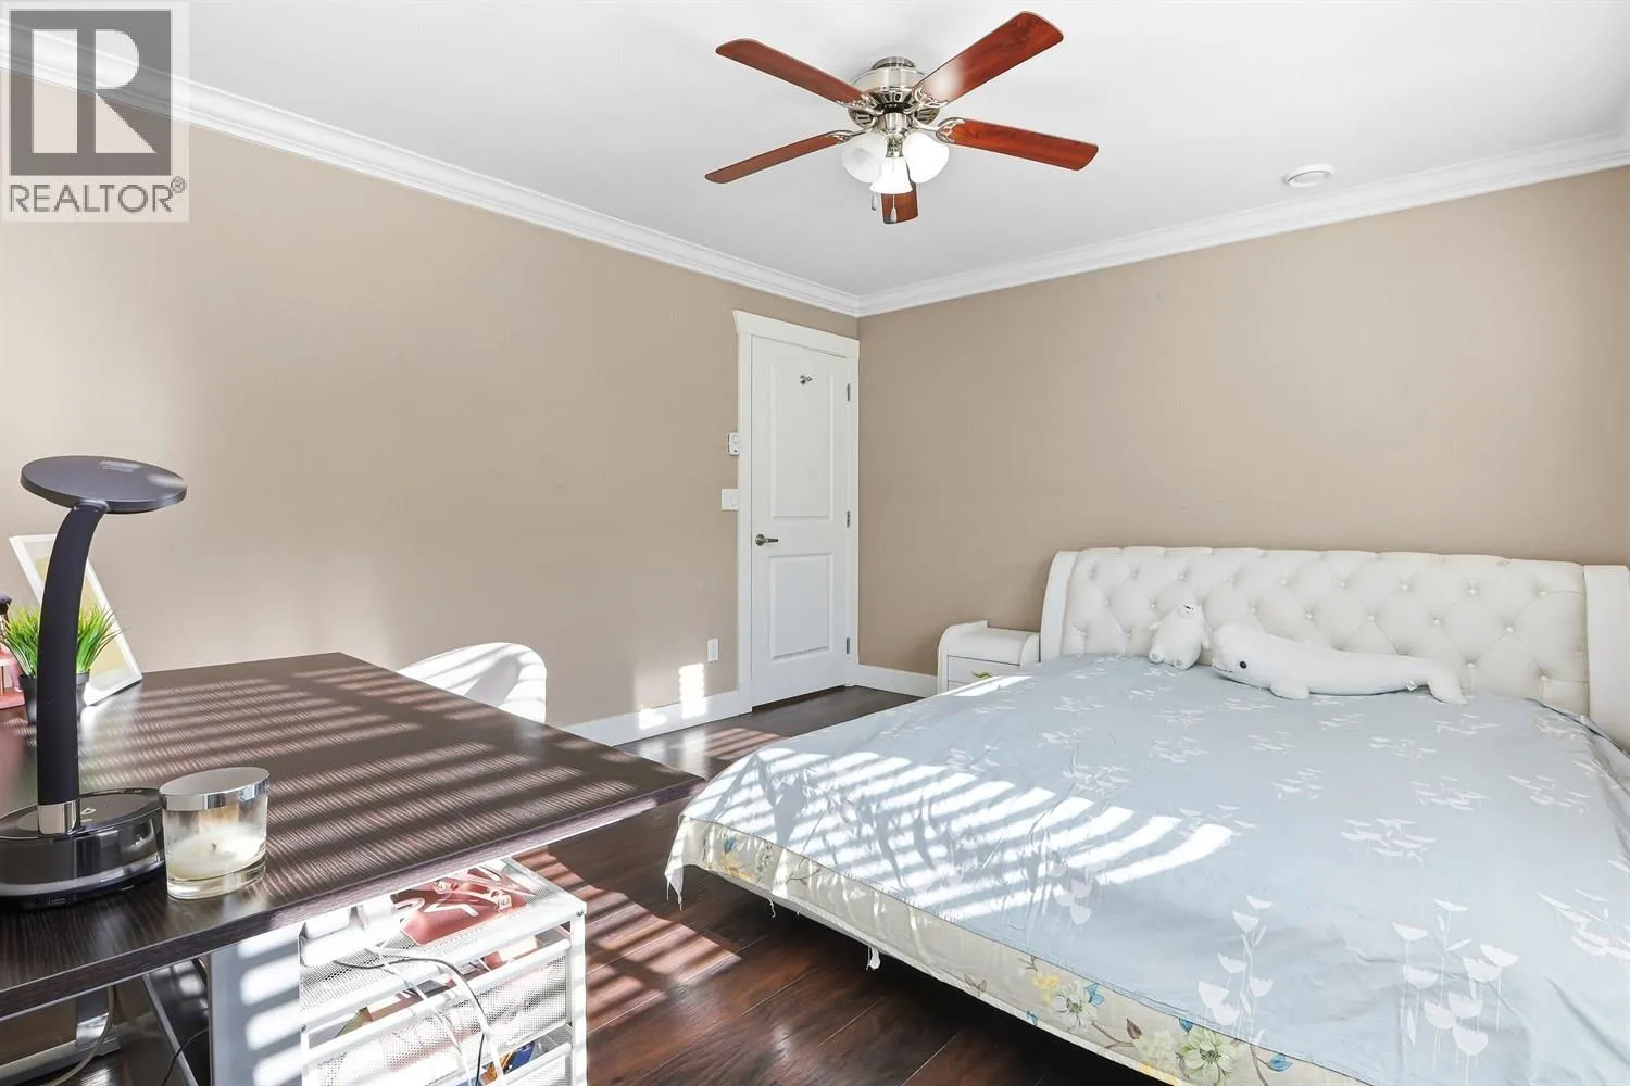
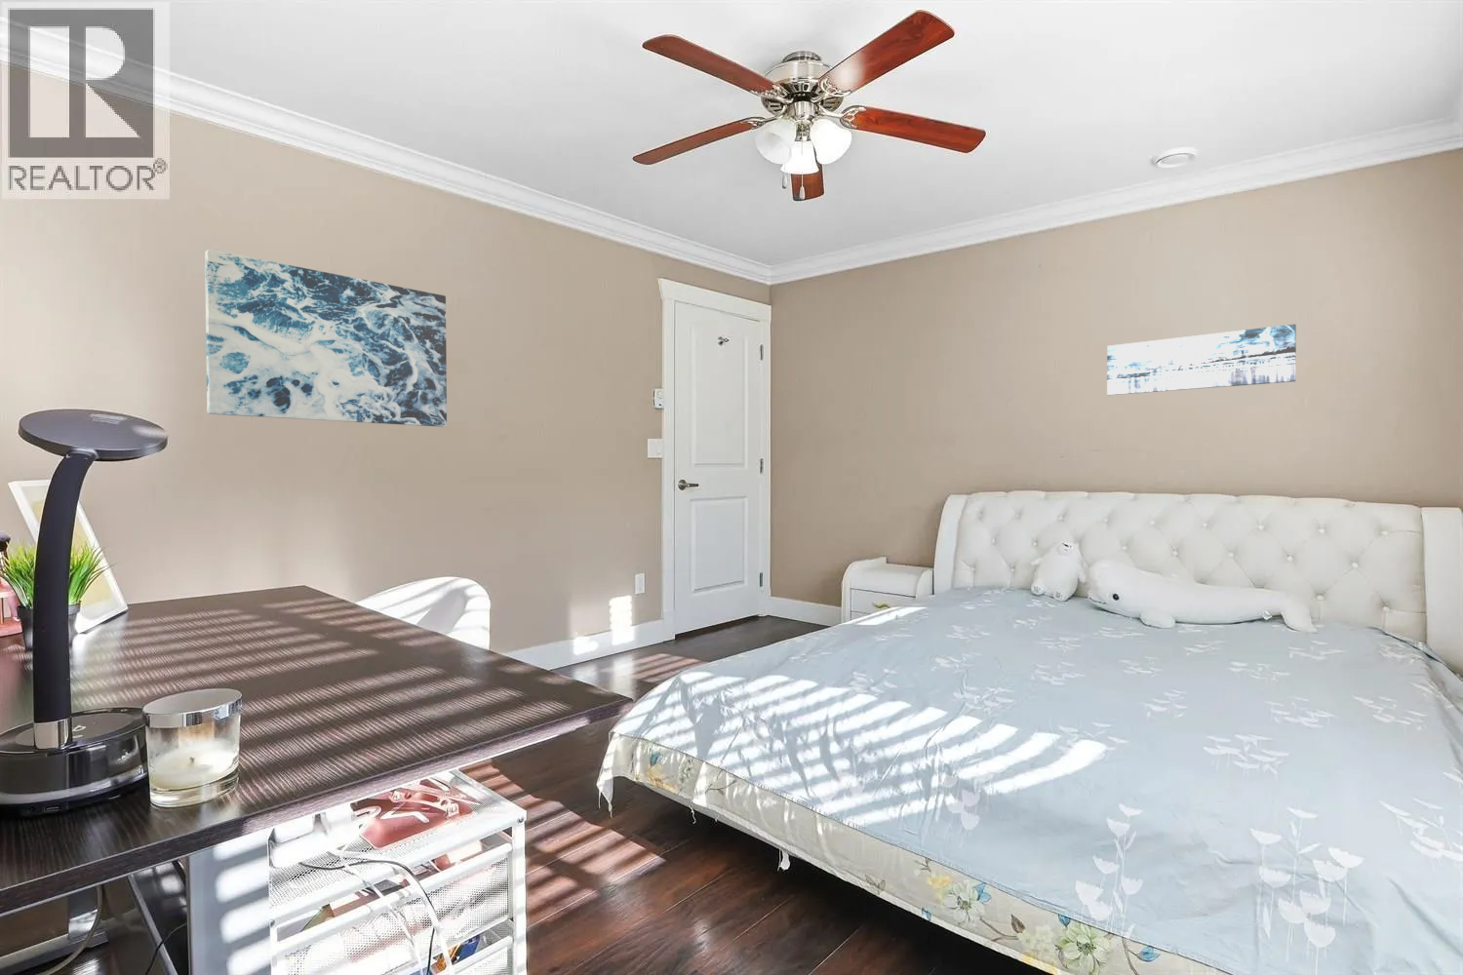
+ wall art (1195, 361)
+ wall art (339, 348)
